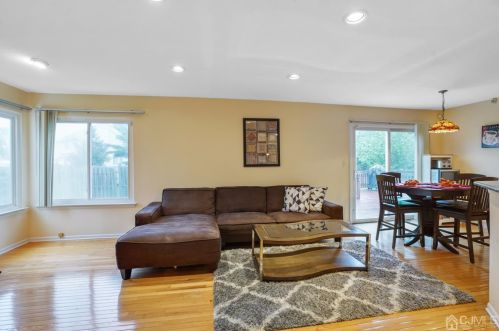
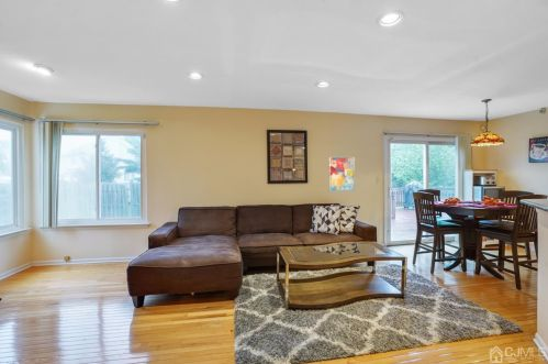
+ wall art (342, 174)
